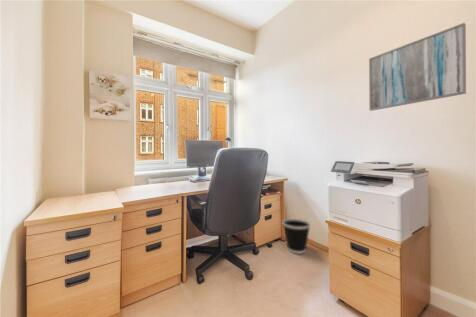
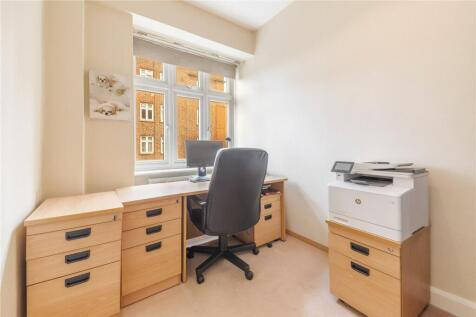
- wall art (410, 73)
- wastebasket (296, 236)
